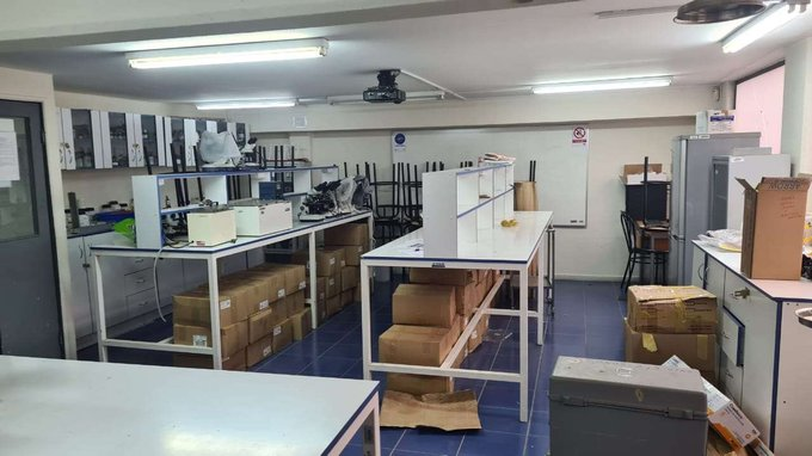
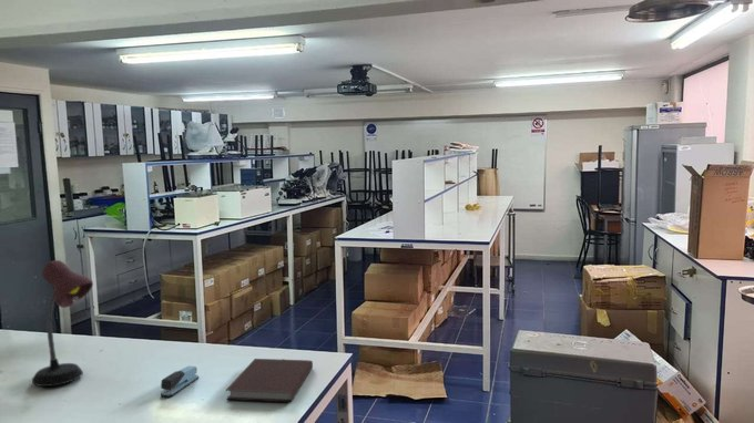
+ desk lamp (51, 326)
+ stapler (180, 379)
+ notebook (272, 379)
